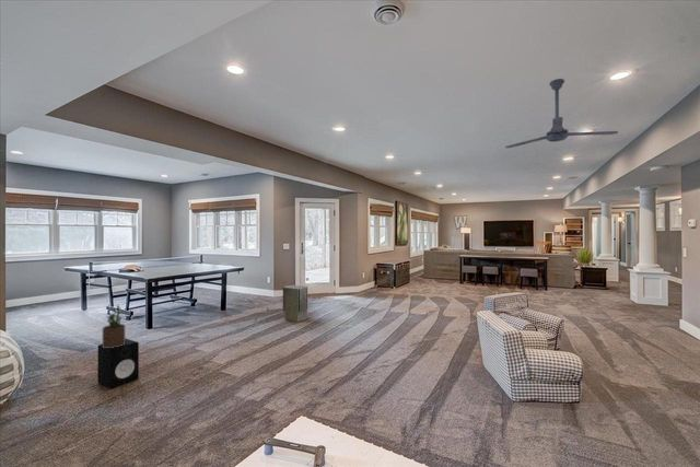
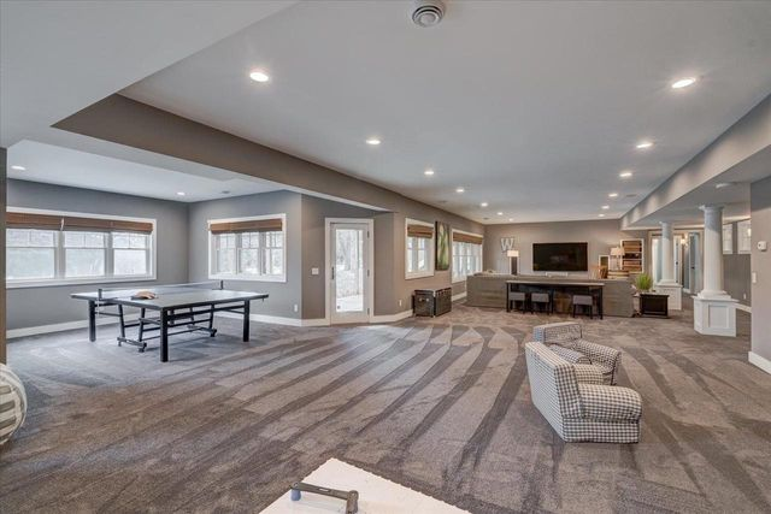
- speaker (118, 362)
- potted cactus (114, 325)
- air purifier (294, 302)
- ceiling fan (557, 105)
